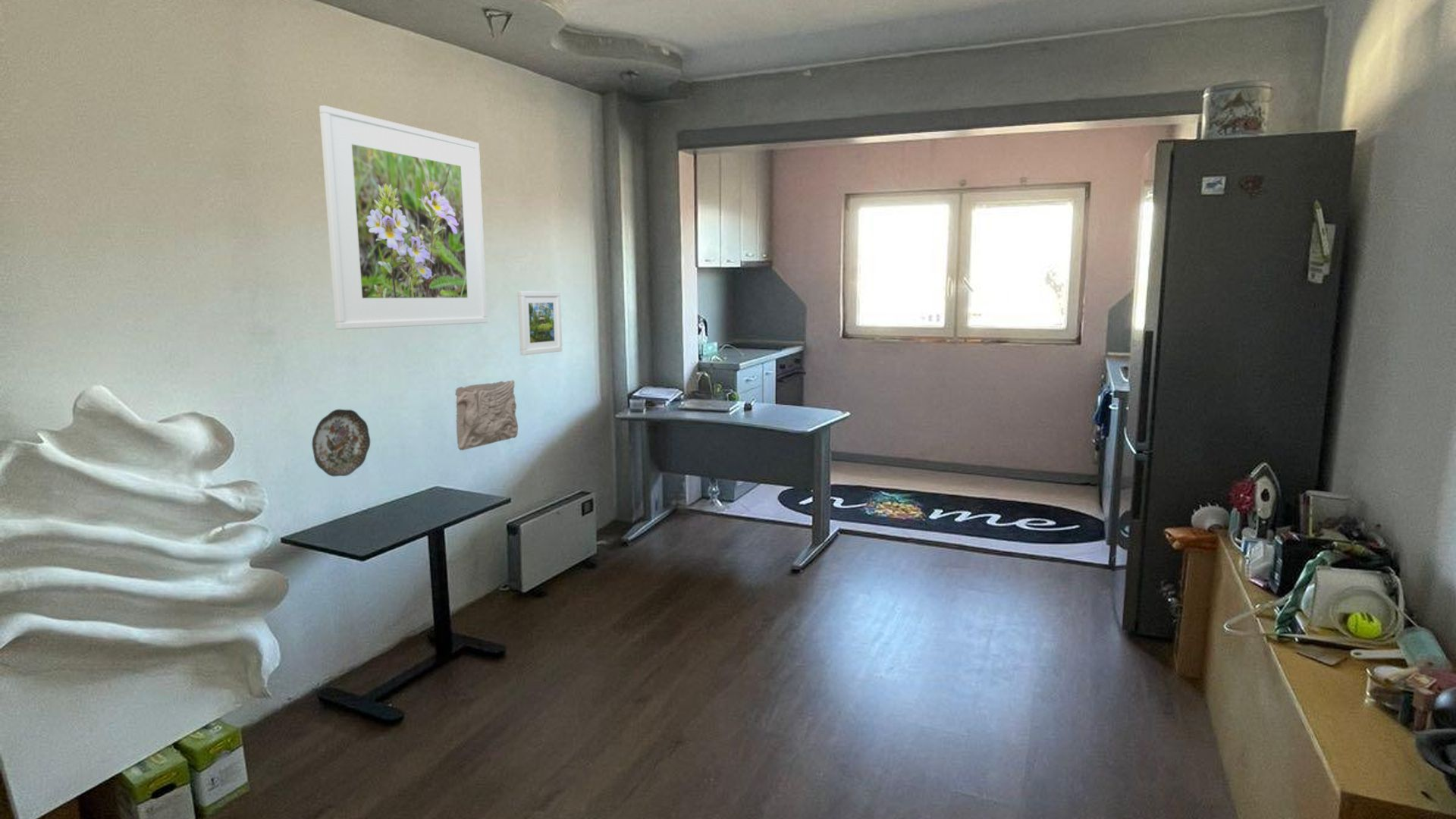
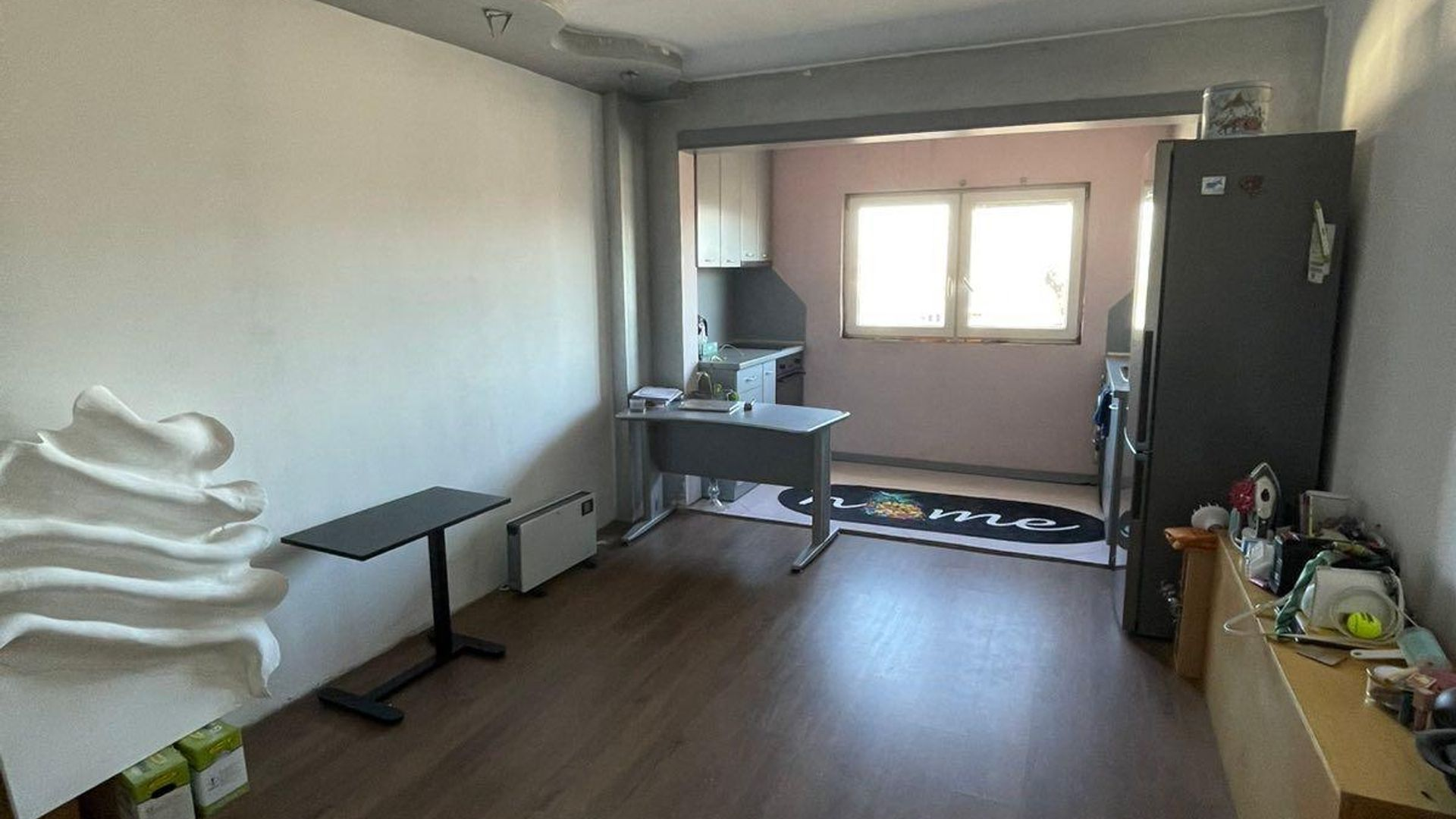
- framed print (541, 322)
- decorative relief (490, 413)
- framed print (413, 228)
- decorative plate (340, 442)
